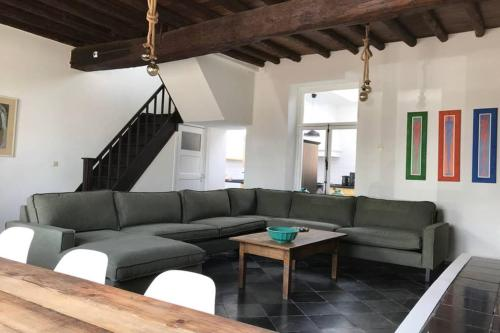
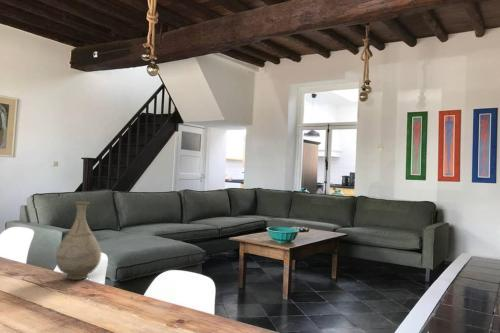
+ vase (79, 239)
